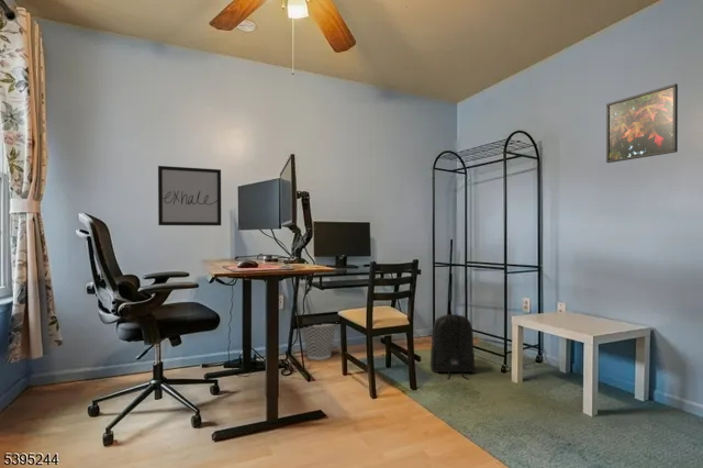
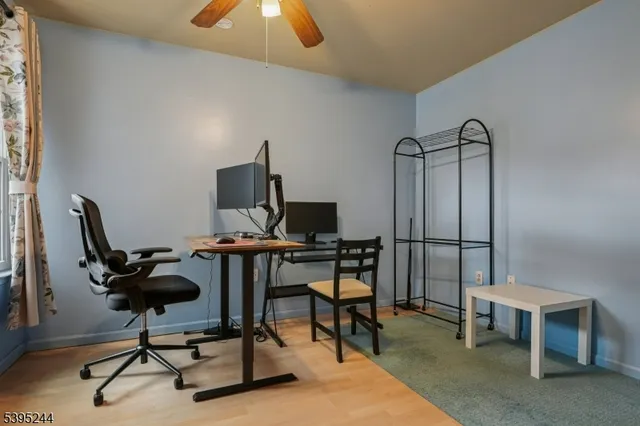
- wastebasket (319, 337)
- wall art (190, 197)
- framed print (639, 125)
- backpack (453, 341)
